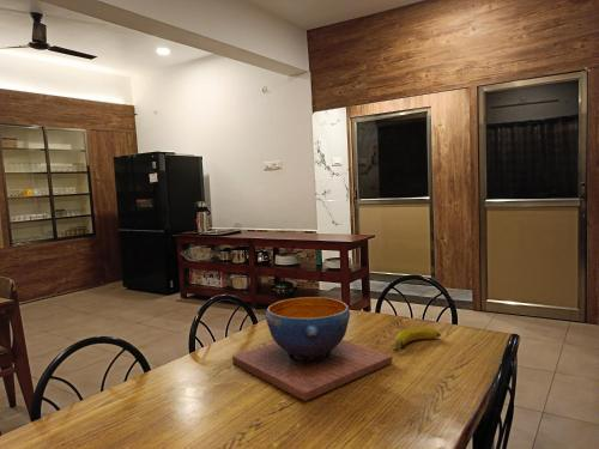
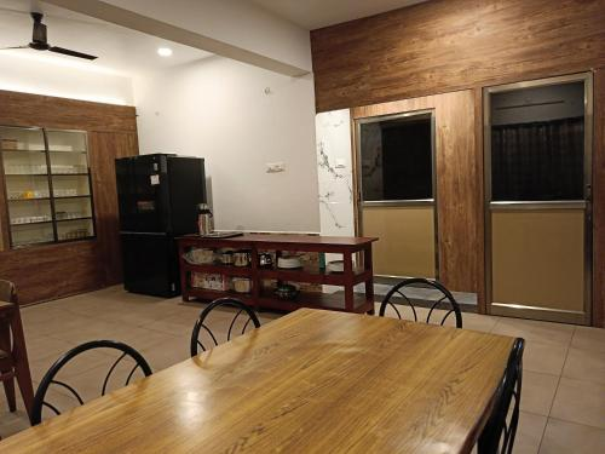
- banana (412, 336)
- decorative bowl (309, 334)
